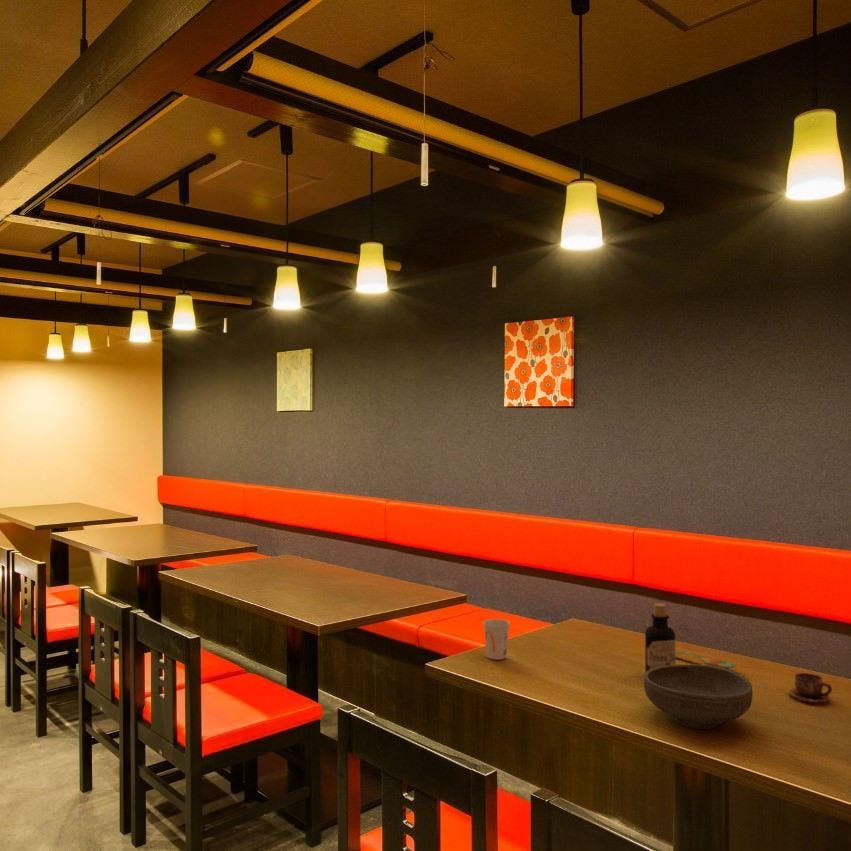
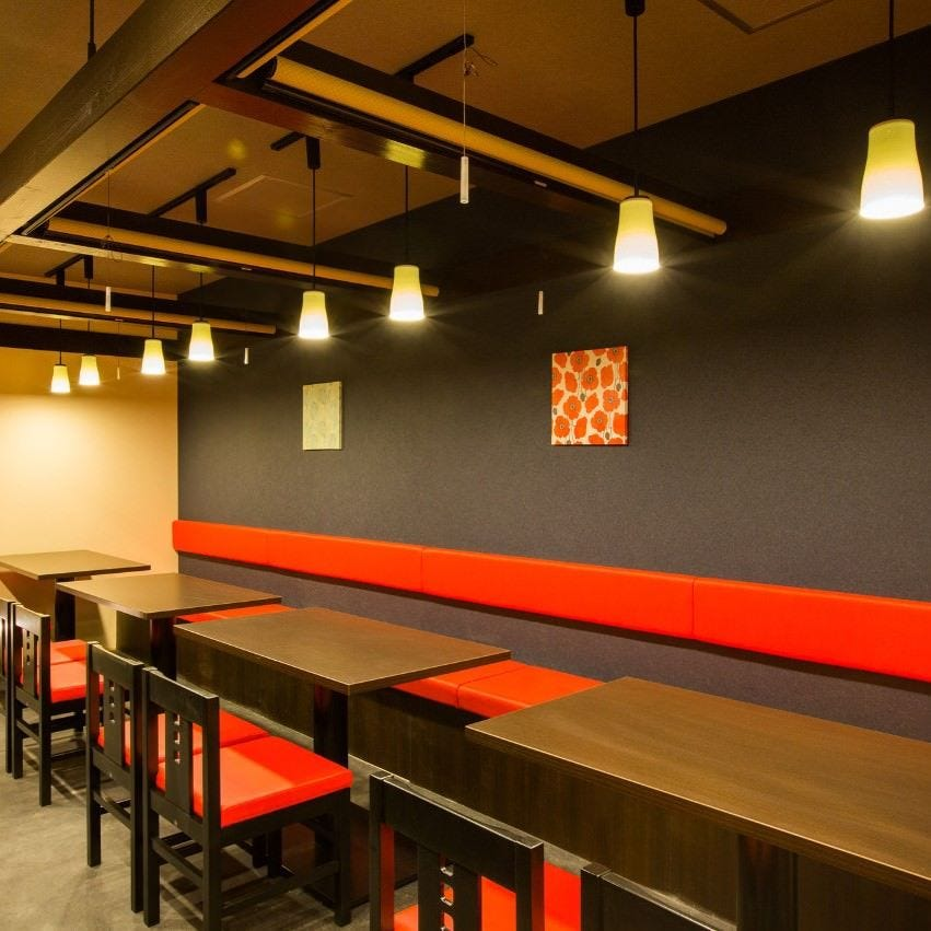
- cup (810, 687)
- bowl (697, 699)
- bottle (660, 641)
- spoon (691, 655)
- cup (496, 639)
